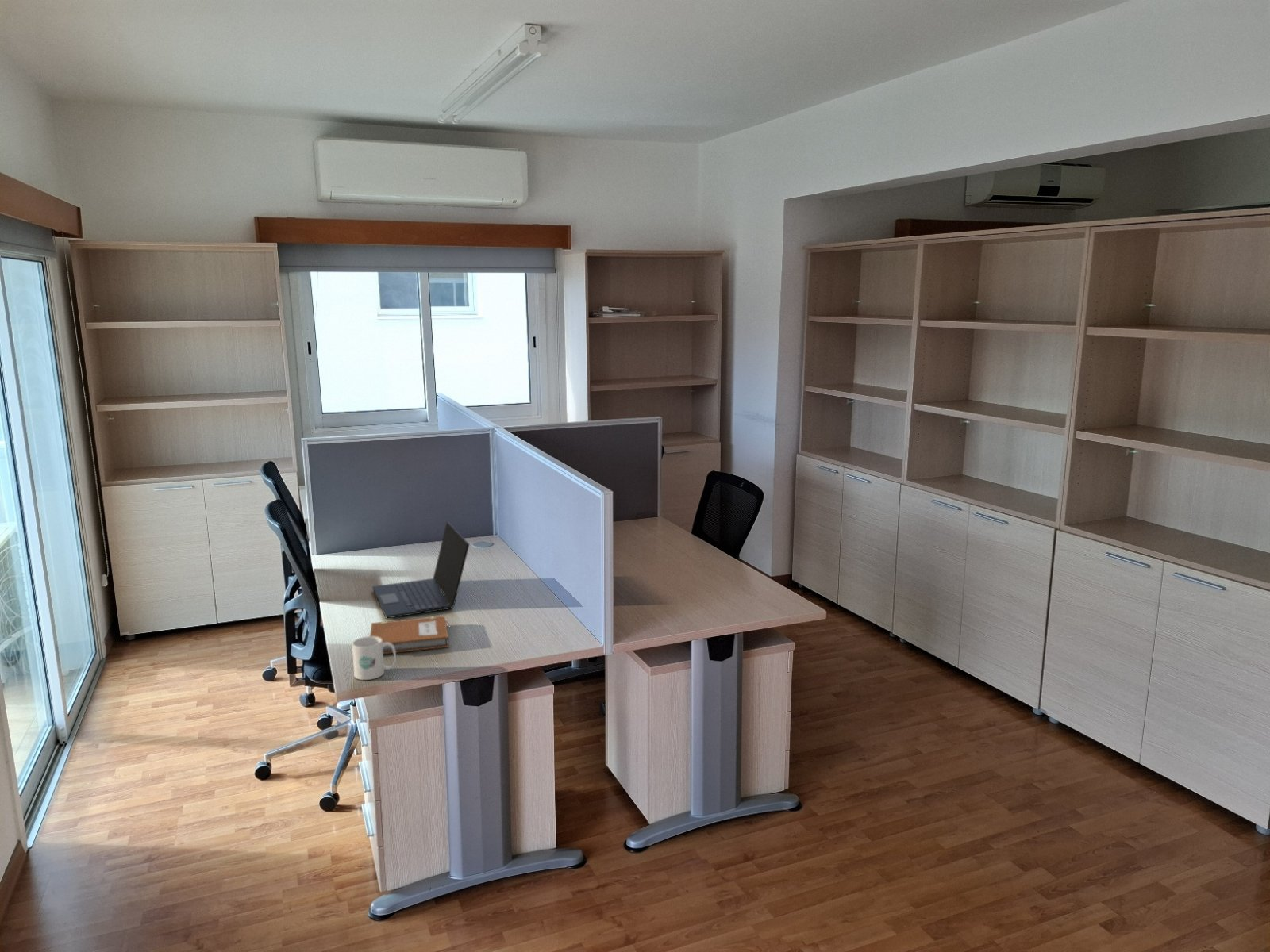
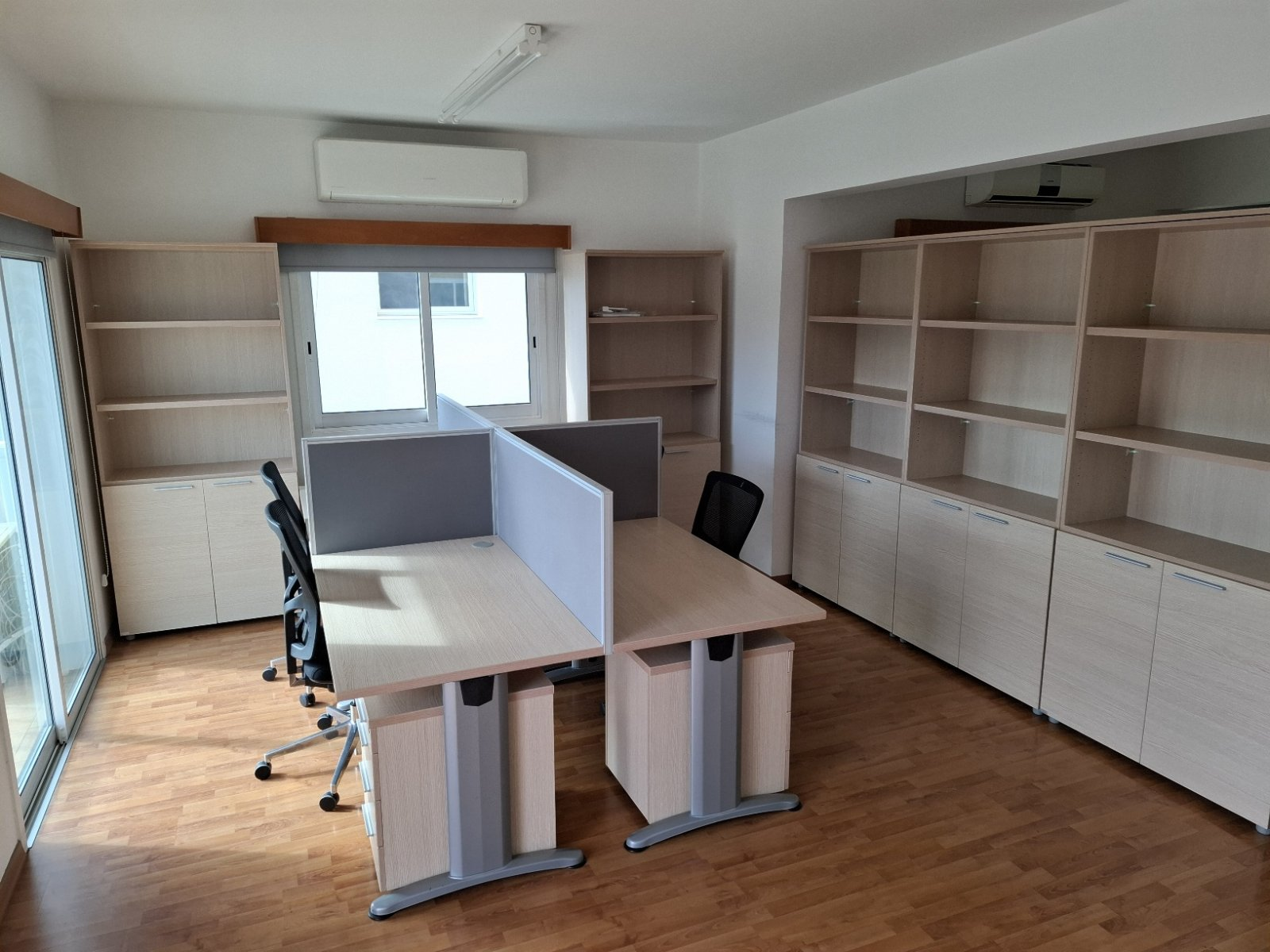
- notebook (410, 633)
- laptop (419, 580)
- mug (375, 657)
